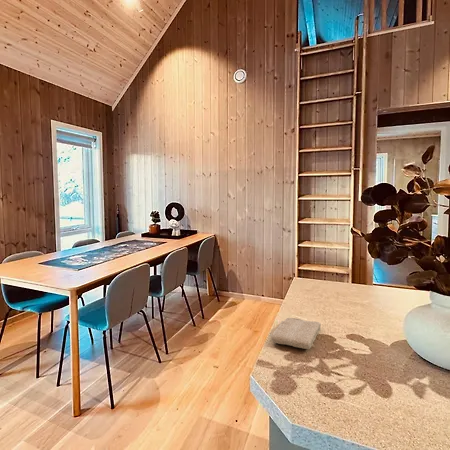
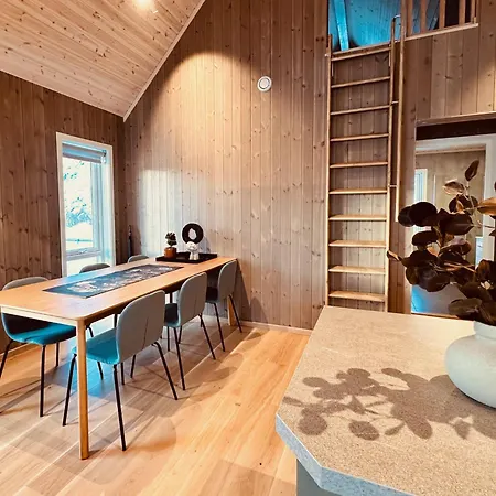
- washcloth (297, 331)
